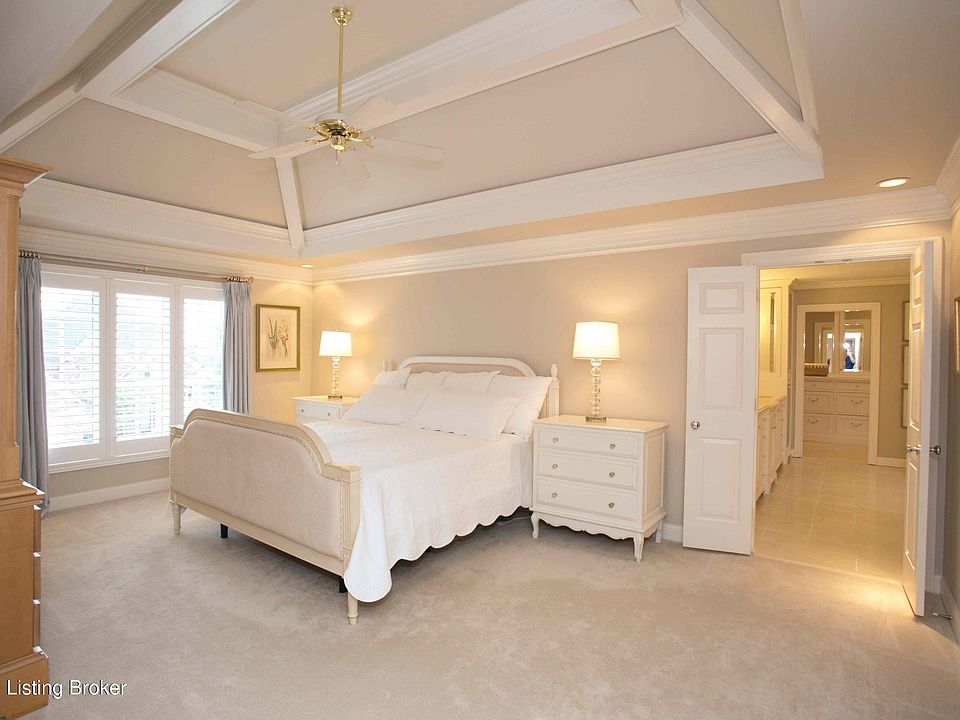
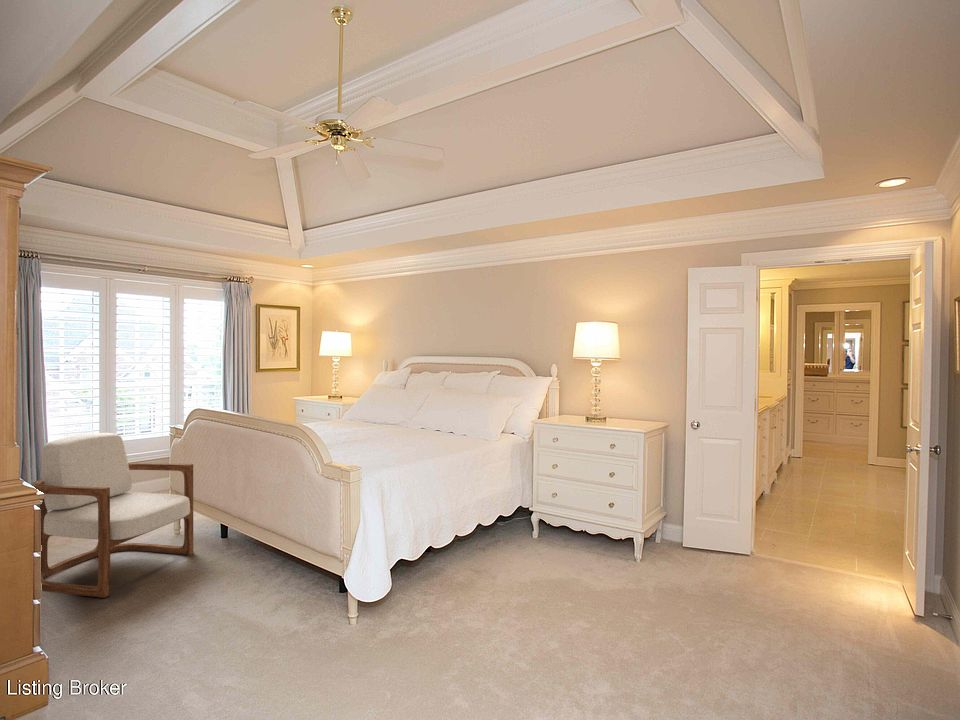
+ armchair (115, 503)
